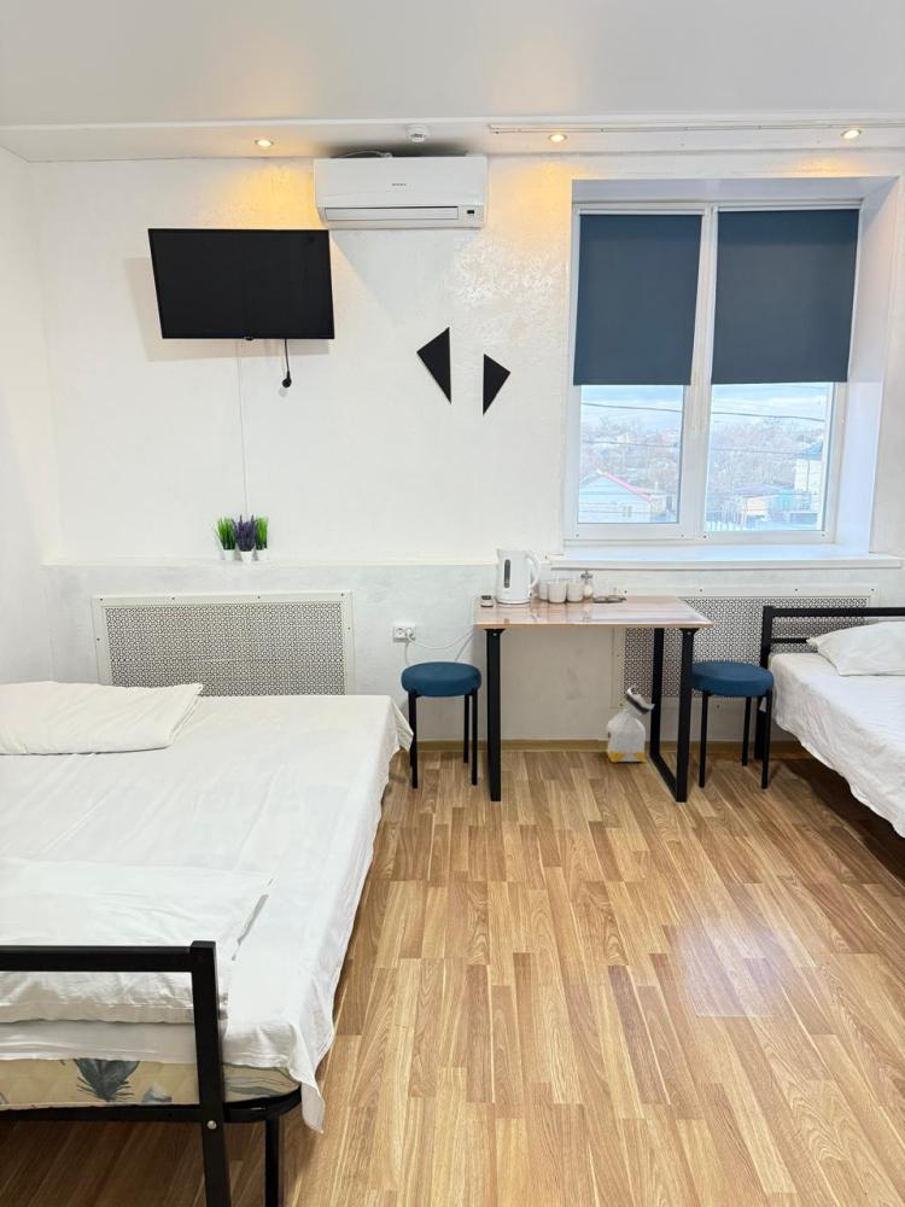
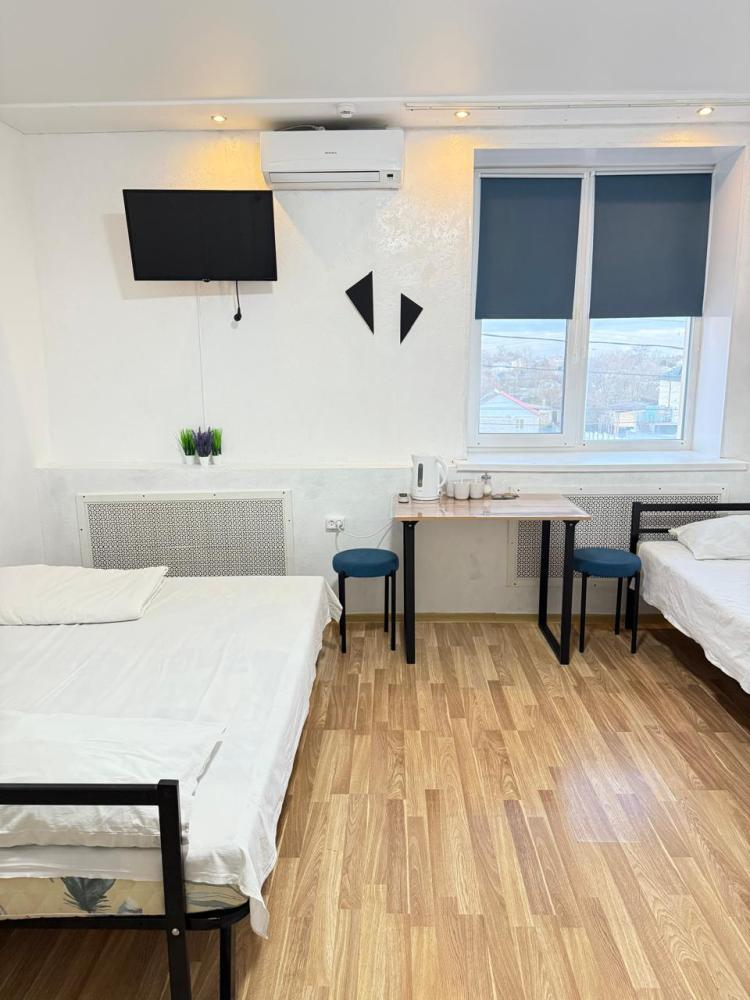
- bag (627, 721)
